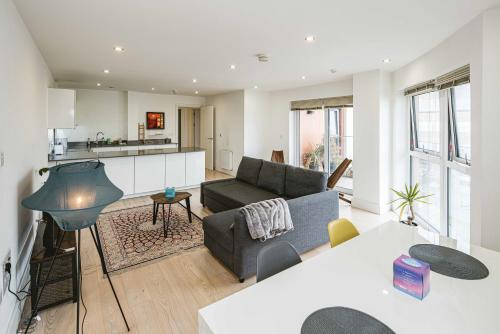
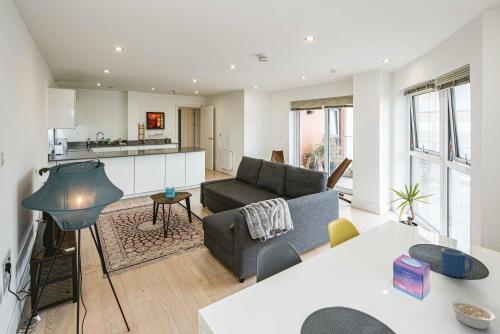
+ legume (473, 315)
+ mug (455, 263)
